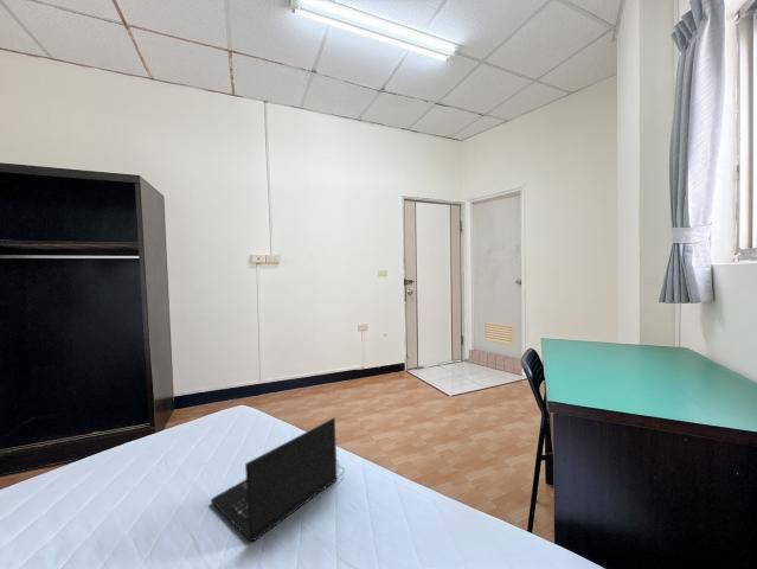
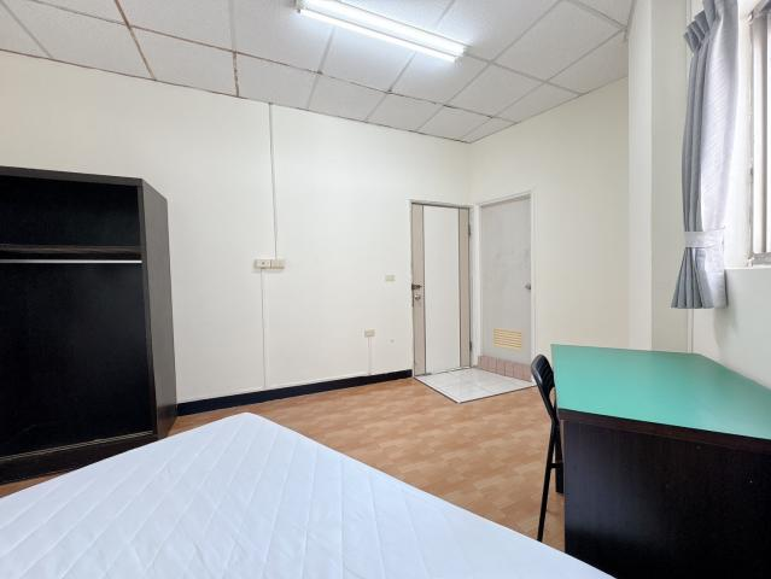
- laptop (286, 454)
